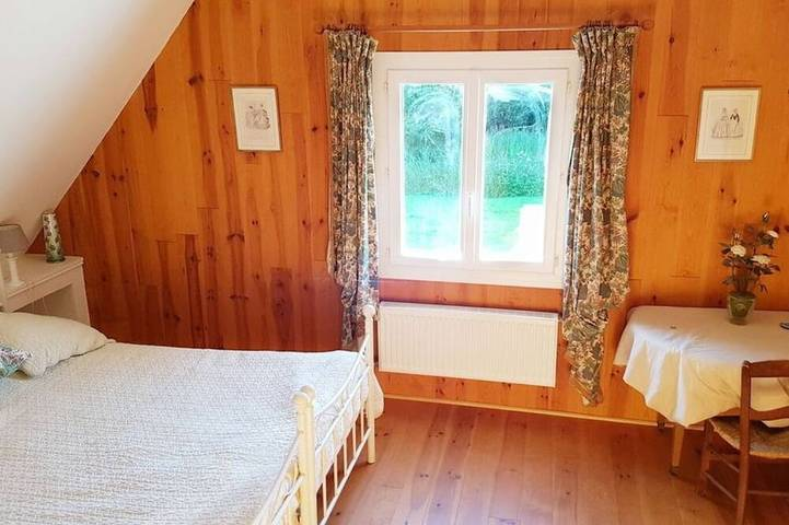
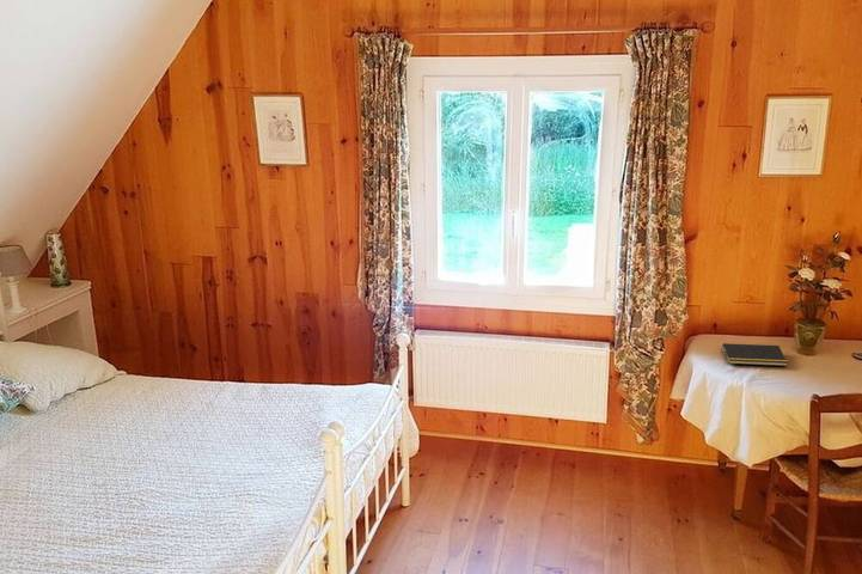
+ notepad (753, 354)
